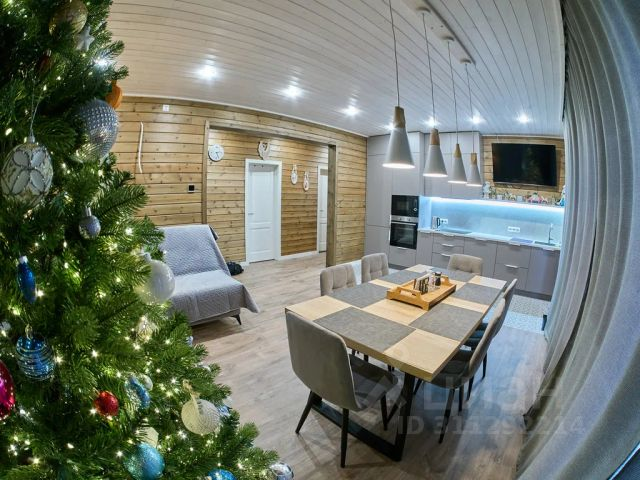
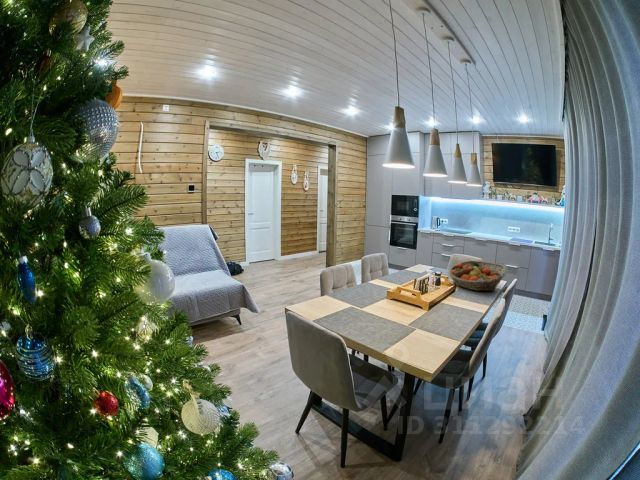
+ fruit basket (476, 275)
